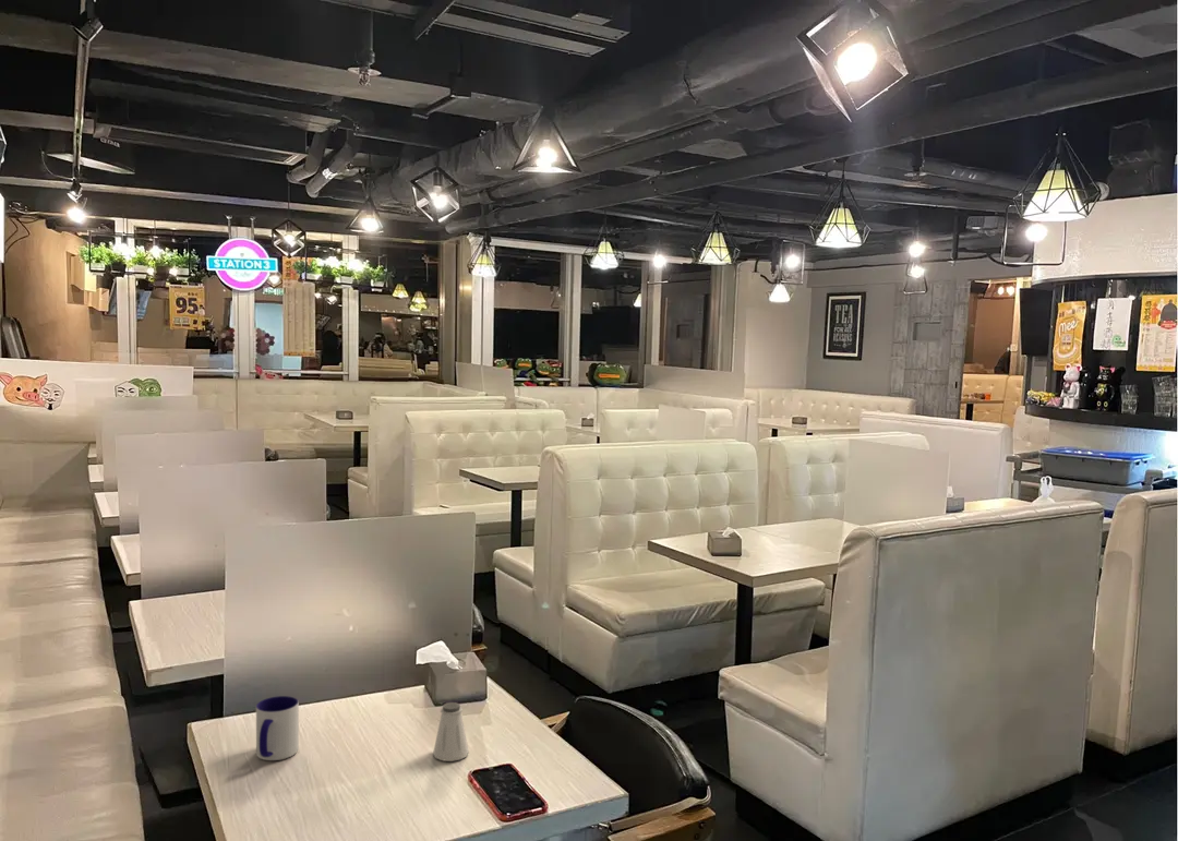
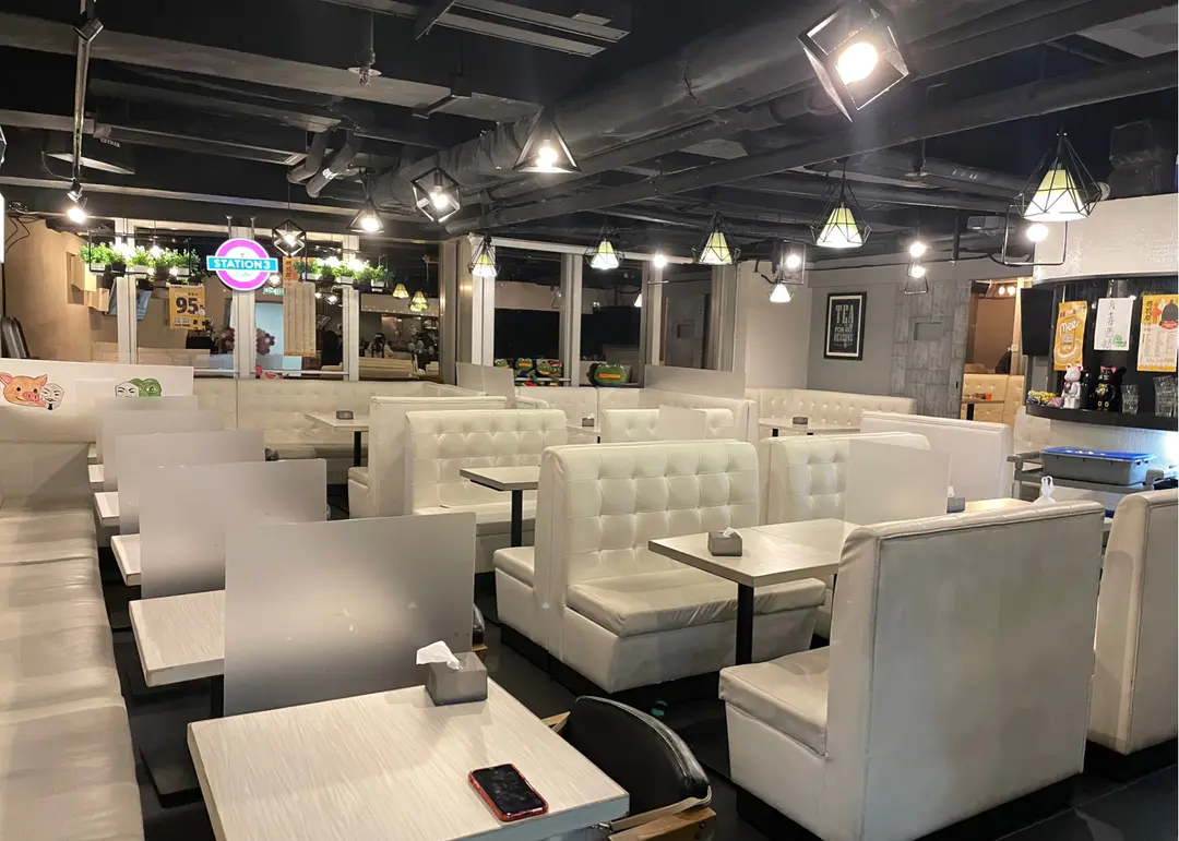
- mug (274, 731)
- saltshaker (450, 729)
